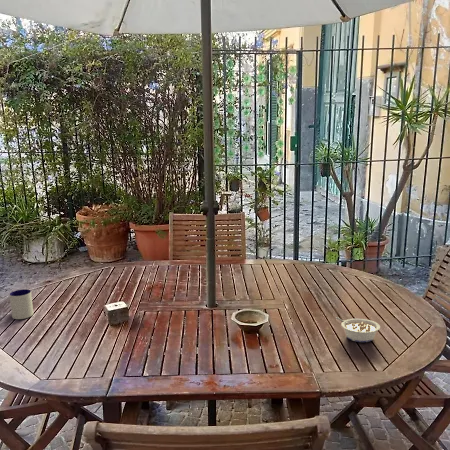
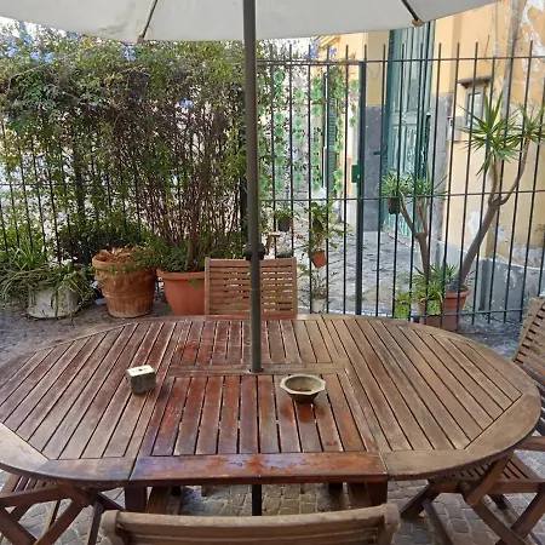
- legume (358, 330)
- mug (23, 302)
